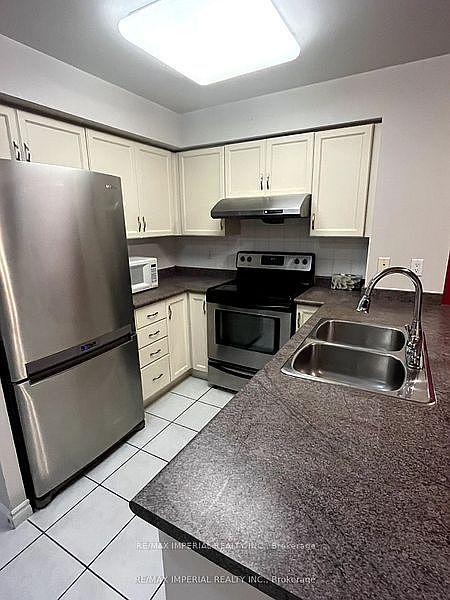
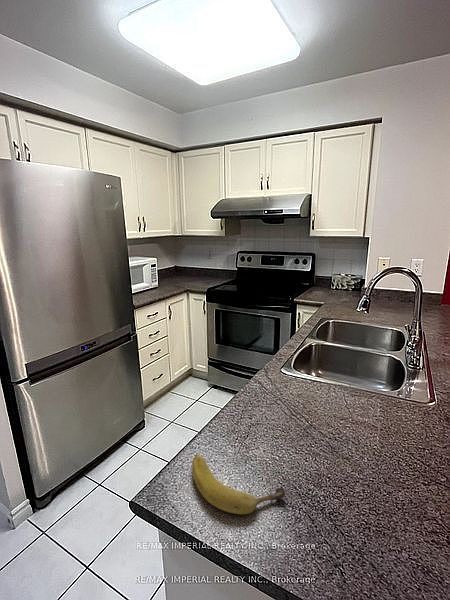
+ fruit (224, 485)
